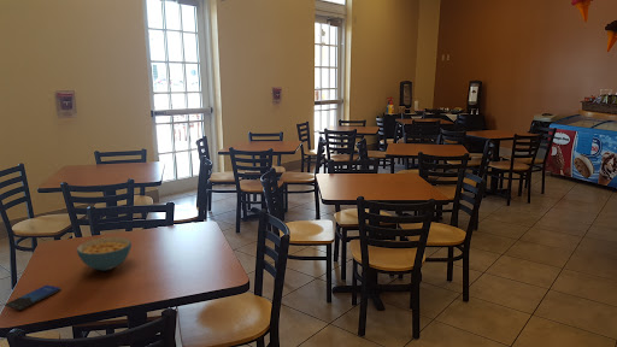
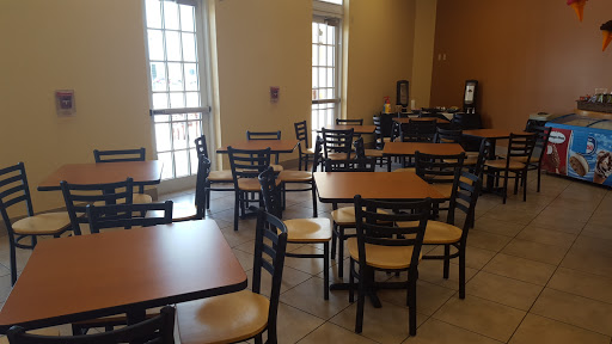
- cereal bowl (105, 255)
- smartphone (34, 296)
